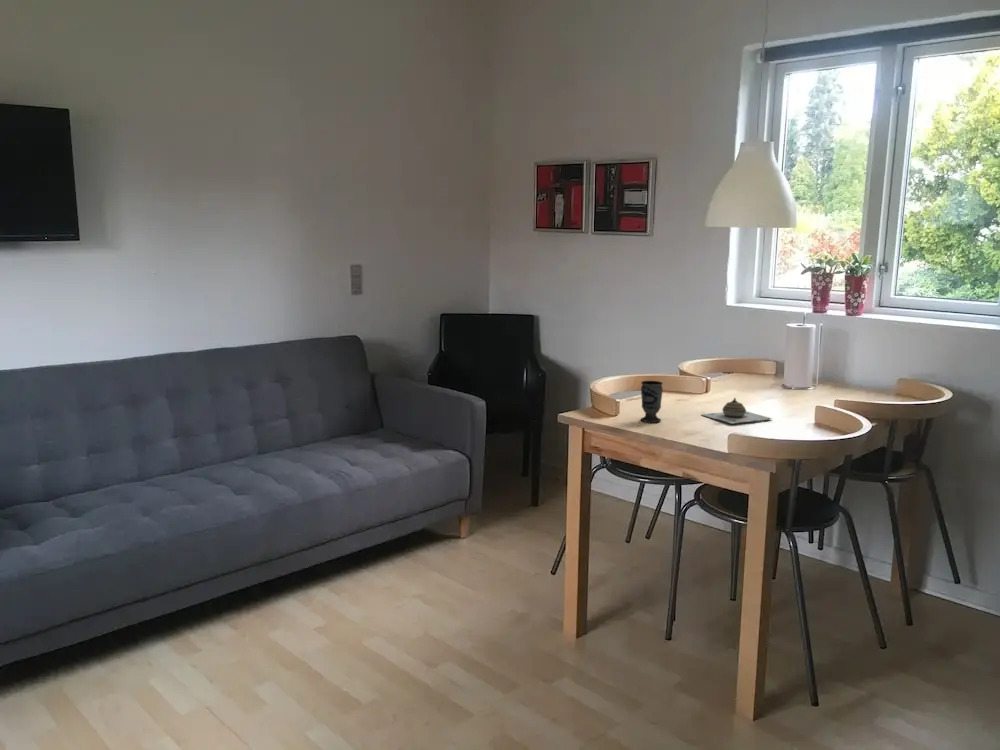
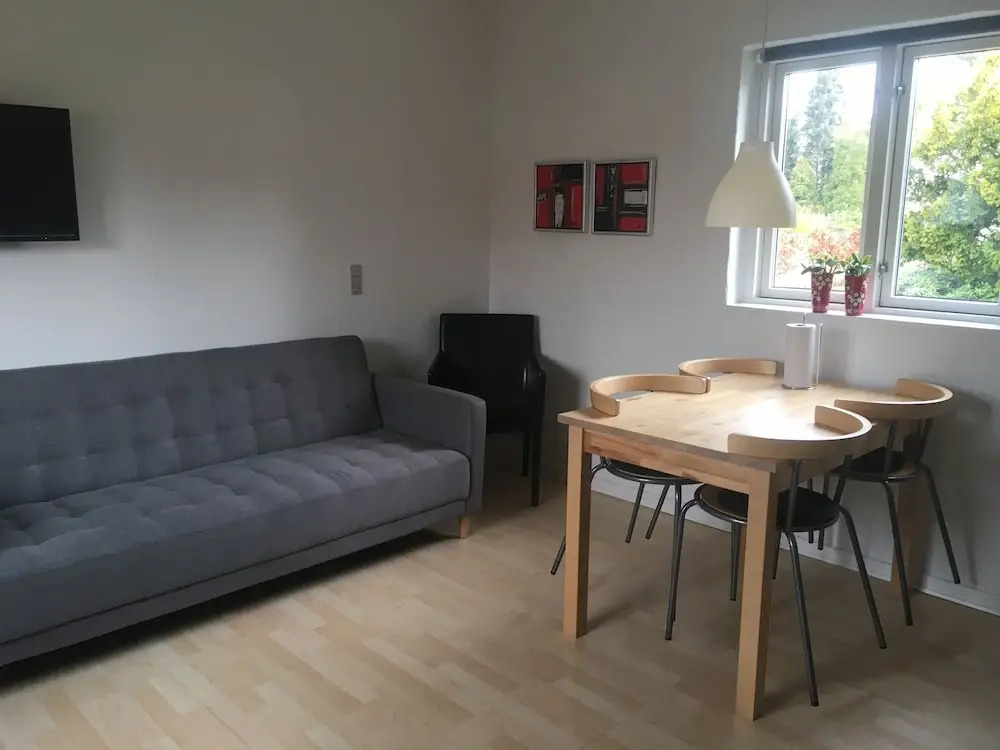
- decorative bowl (738, 407)
- cup (651, 401)
